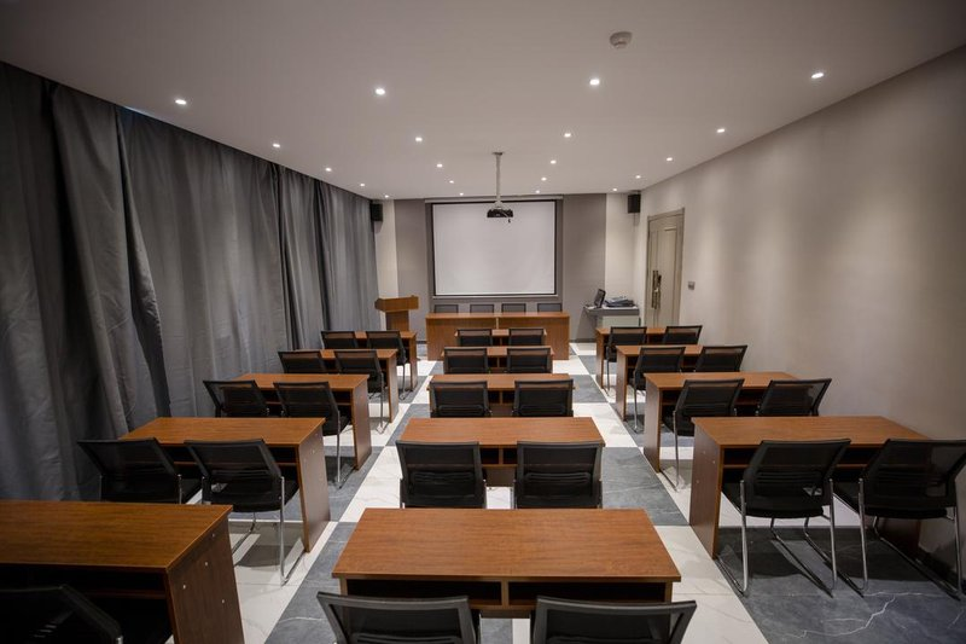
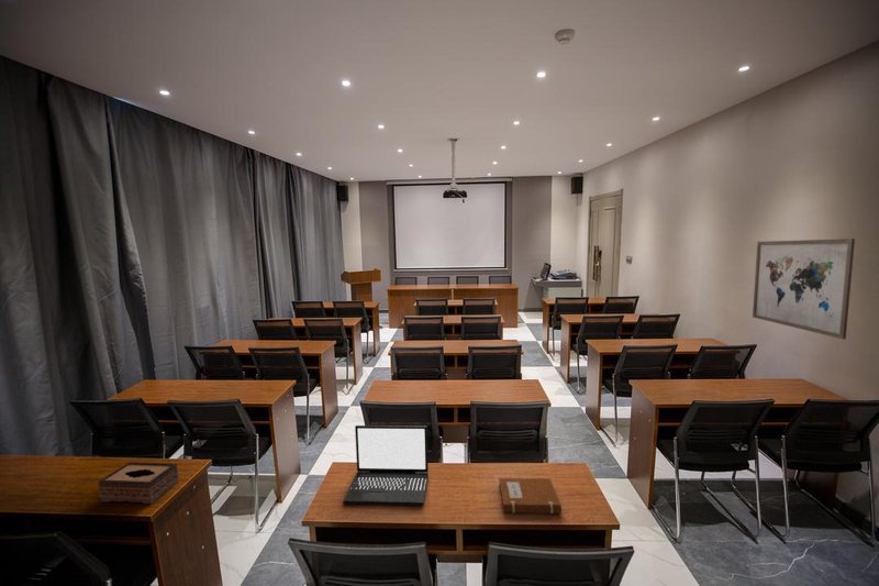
+ laptop (387, 463)
+ wall art (795, 284)
+ notebook (526, 495)
+ tissue box (140, 482)
